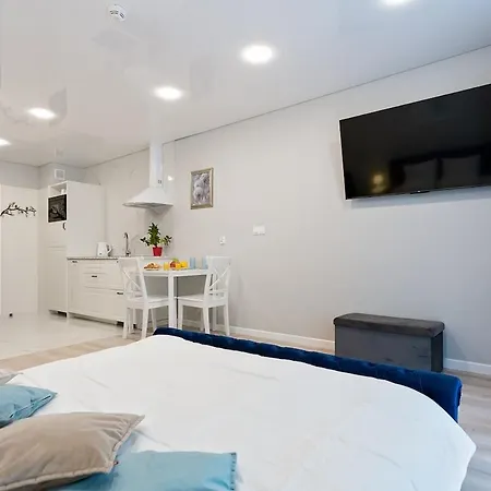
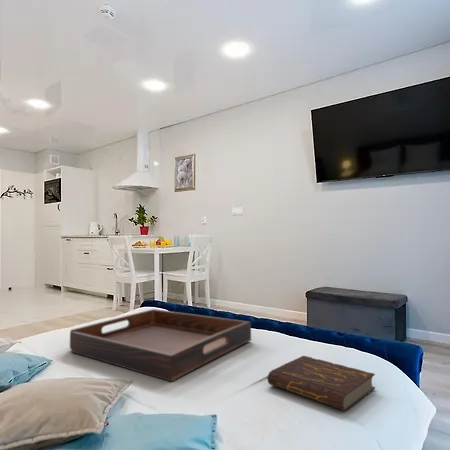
+ serving tray (160, 335)
+ book (320, 380)
